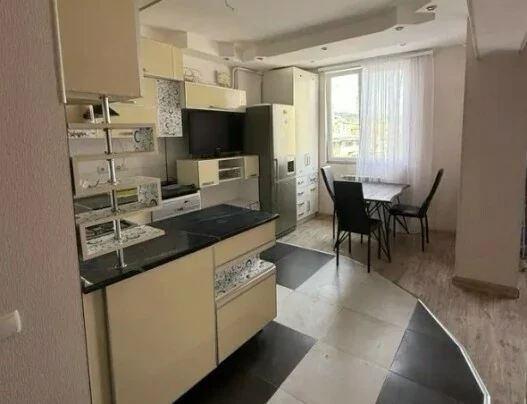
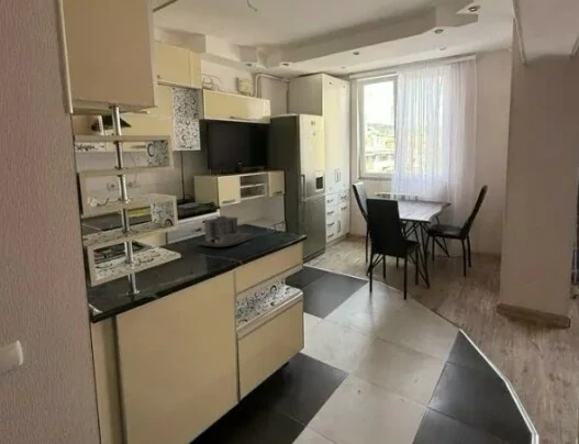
+ architectural model (225, 229)
